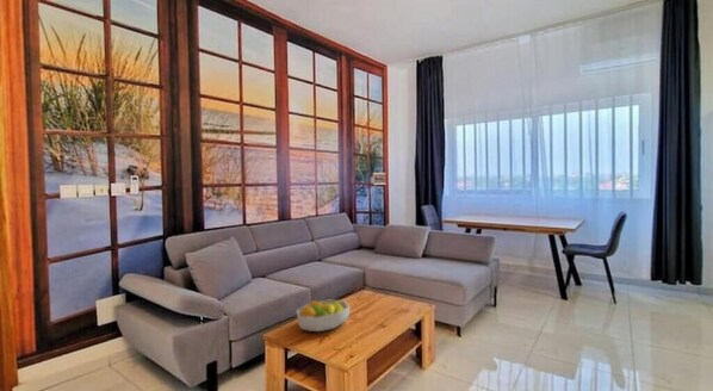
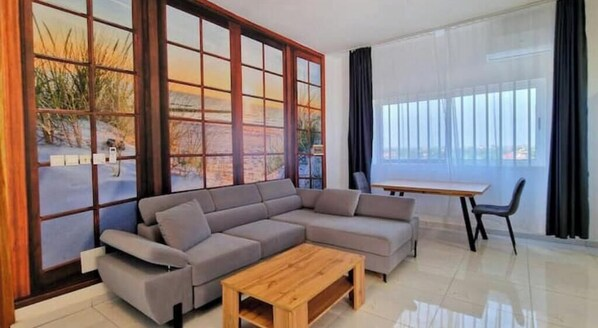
- fruit bowl (323, 312)
